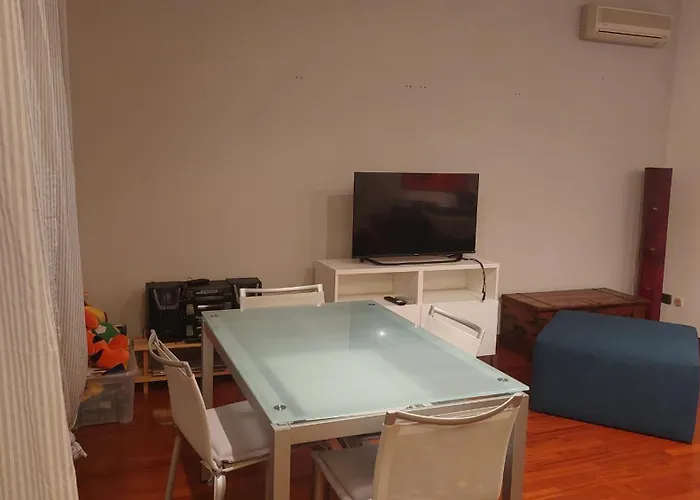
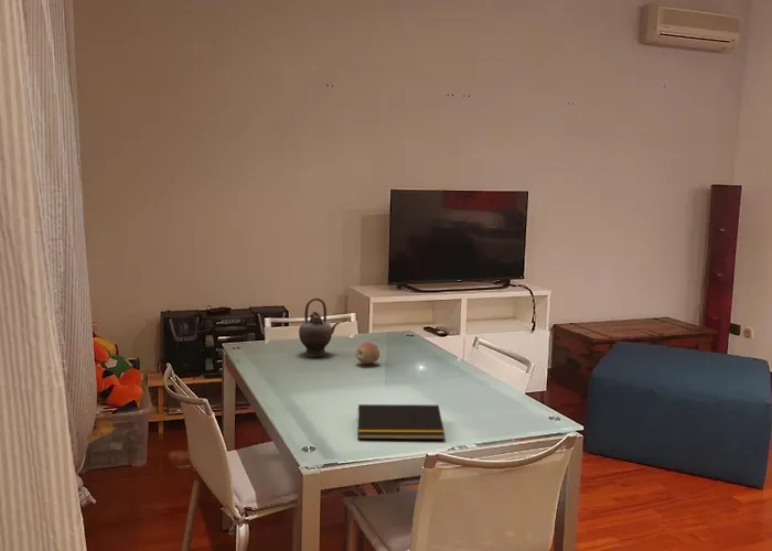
+ fruit (366, 353)
+ teapot (319, 326)
+ notepad (399, 421)
